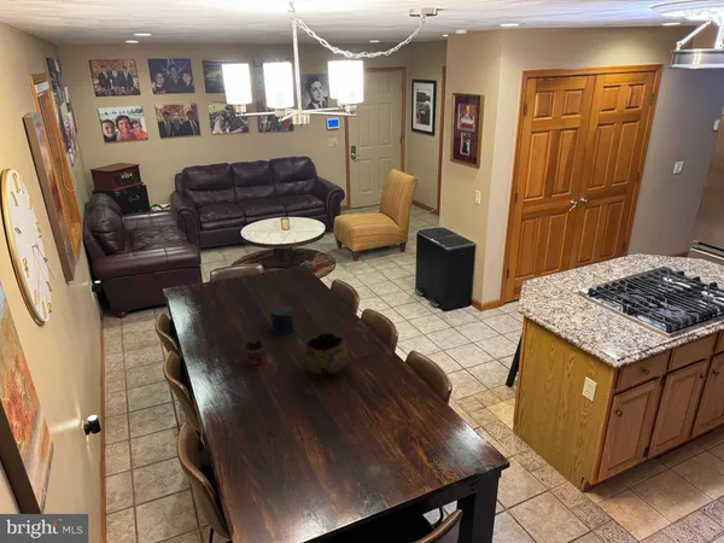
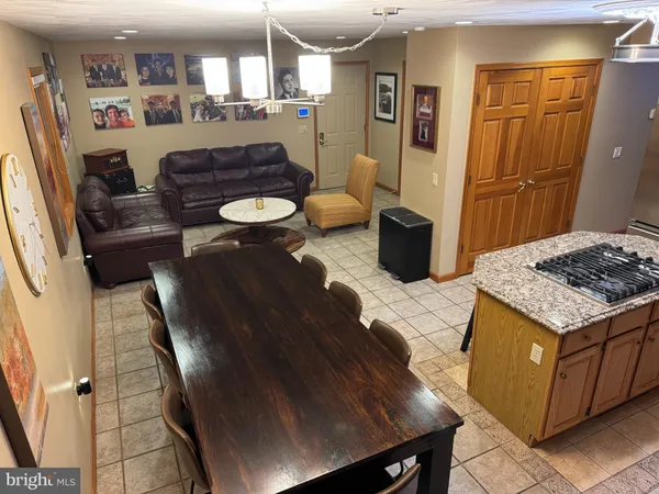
- coffee cup (255, 350)
- decorative bowl (325, 355)
- candle (281, 320)
